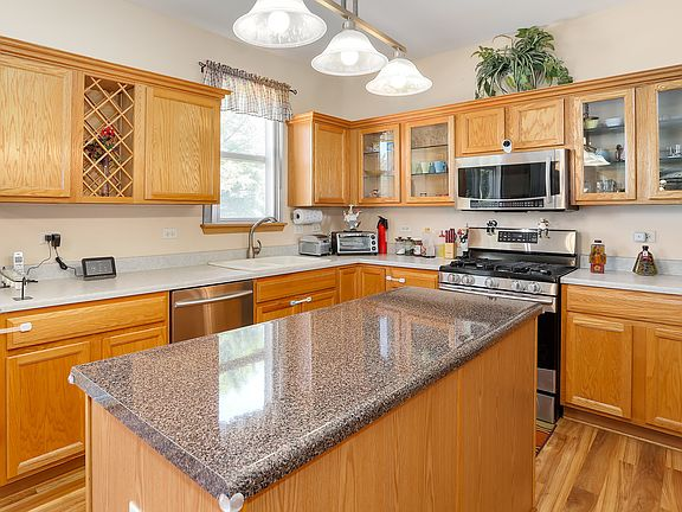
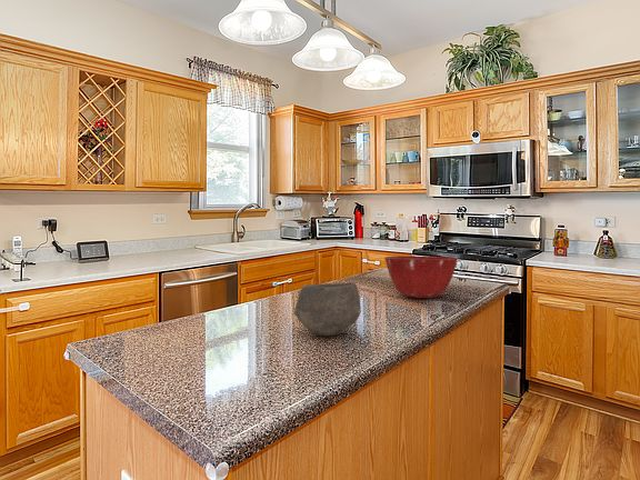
+ bowl (329, 308)
+ mixing bowl (420, 276)
